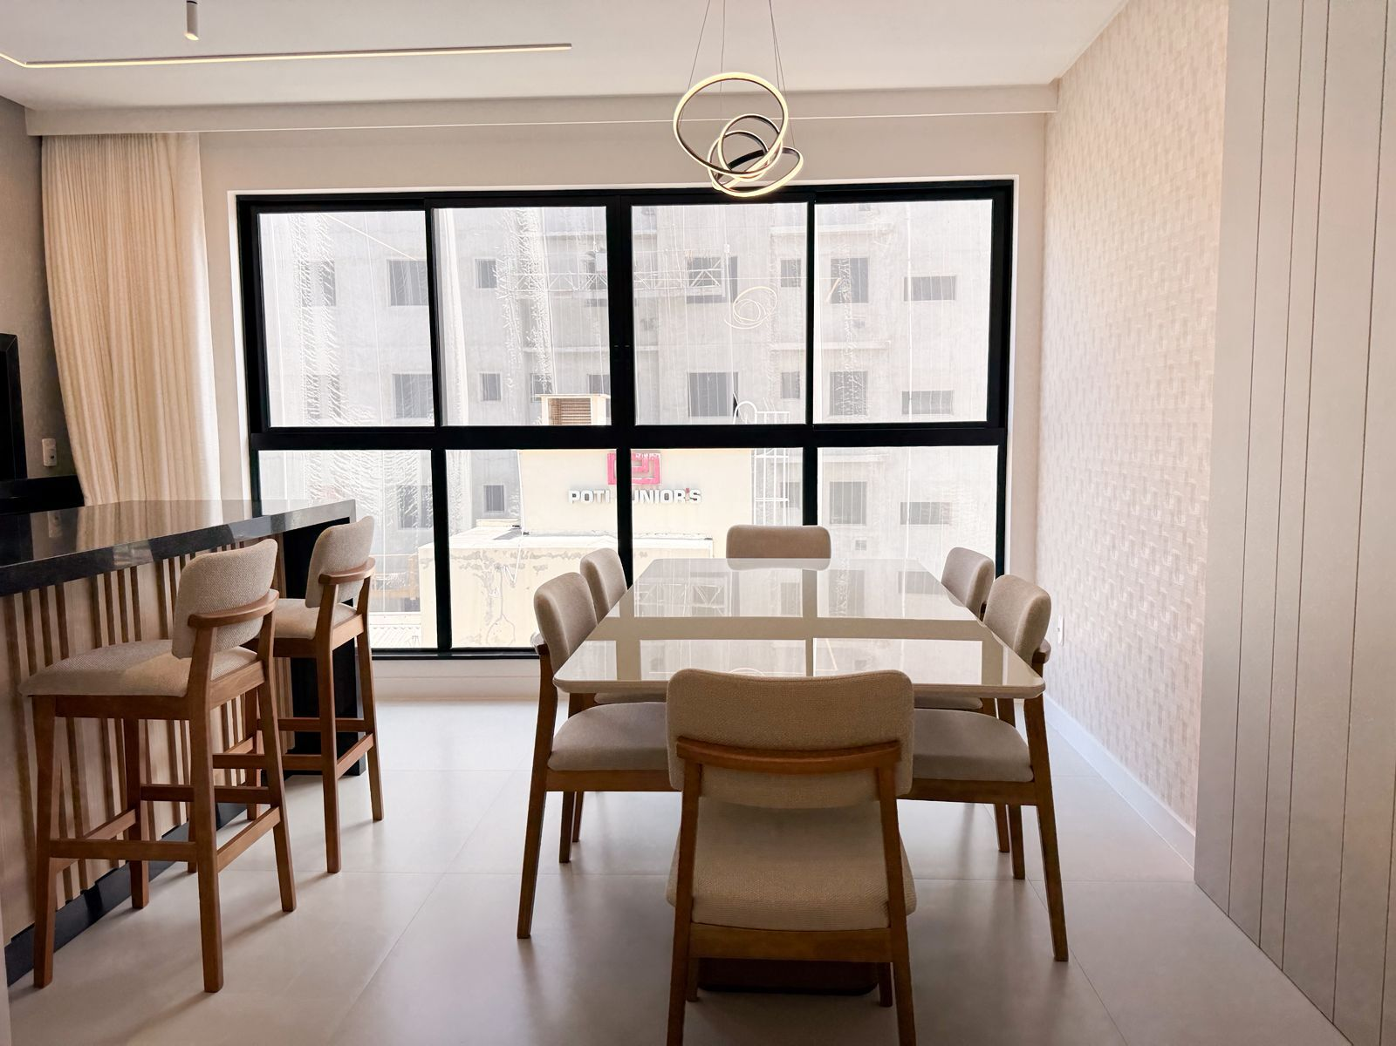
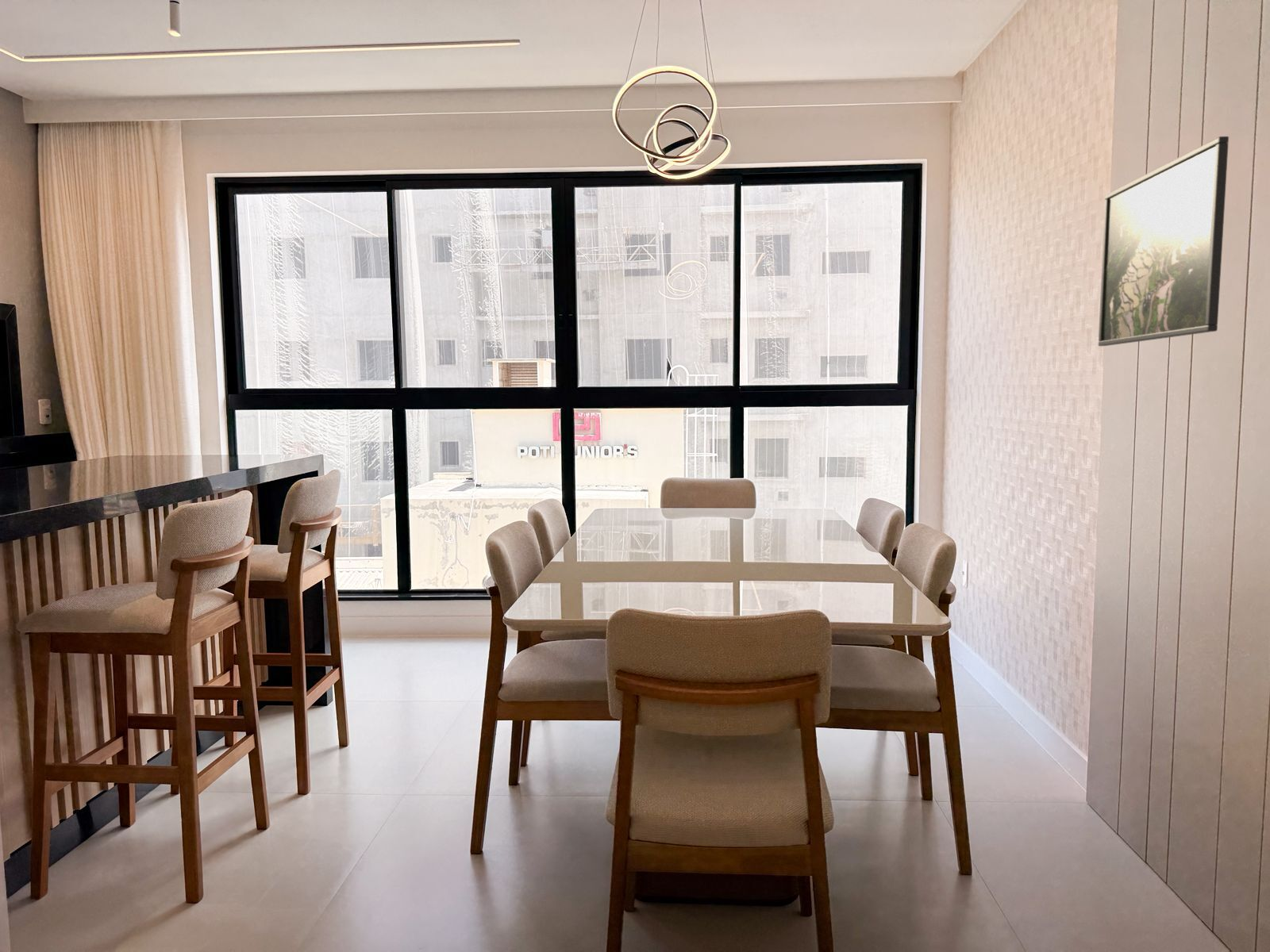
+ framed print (1154, 255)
